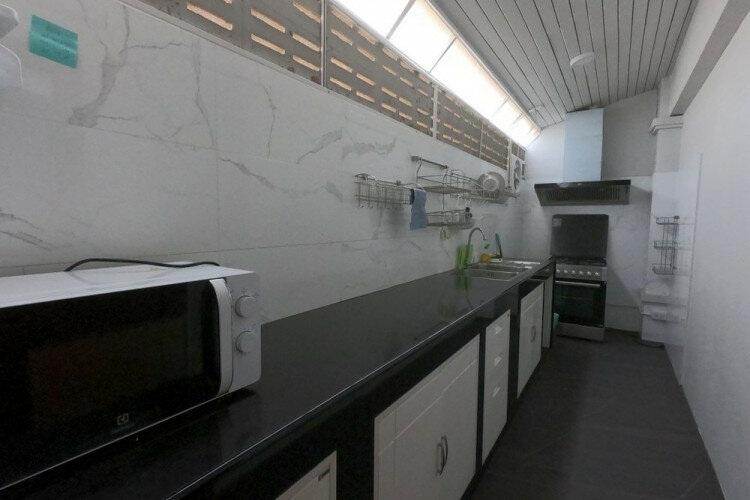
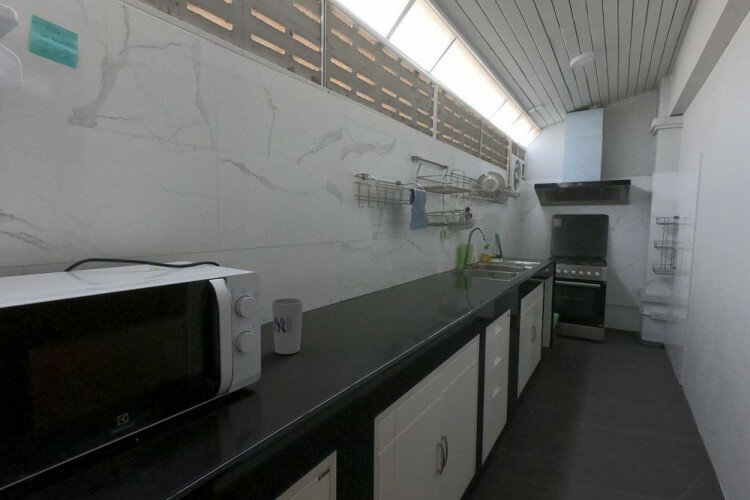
+ cup (287, 325)
